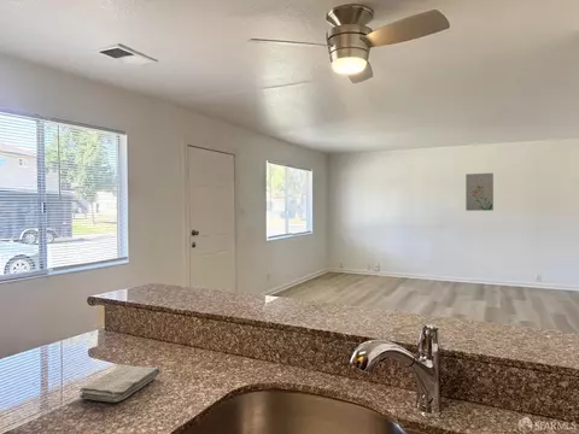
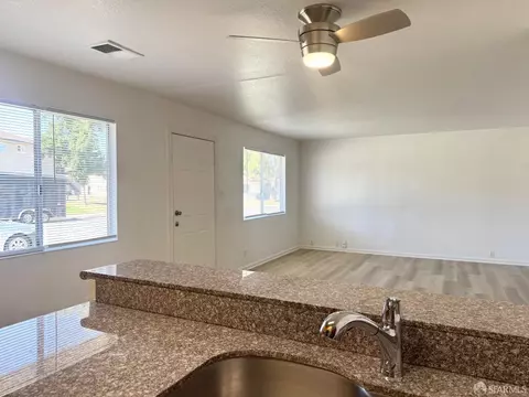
- wall art (479, 192)
- washcloth (121, 381)
